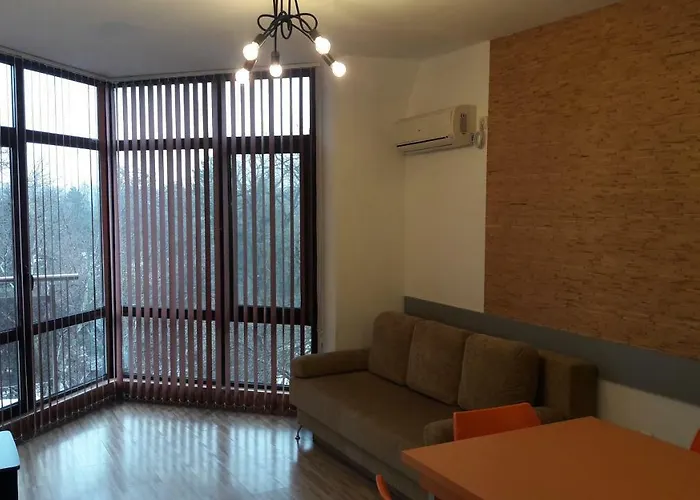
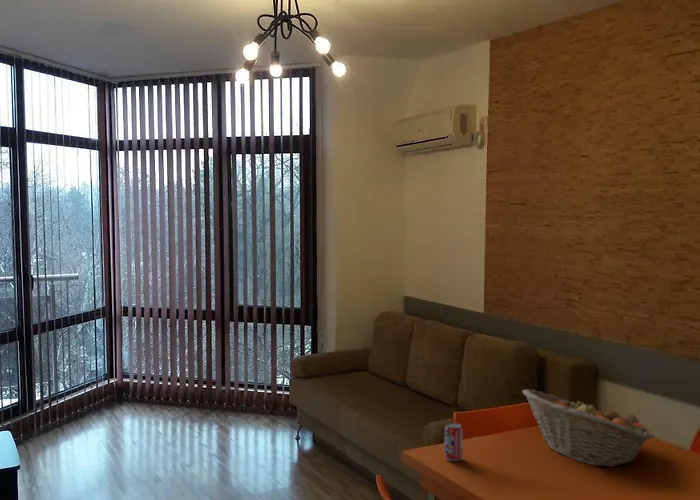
+ beverage can (453, 441)
+ fruit basket (583, 422)
